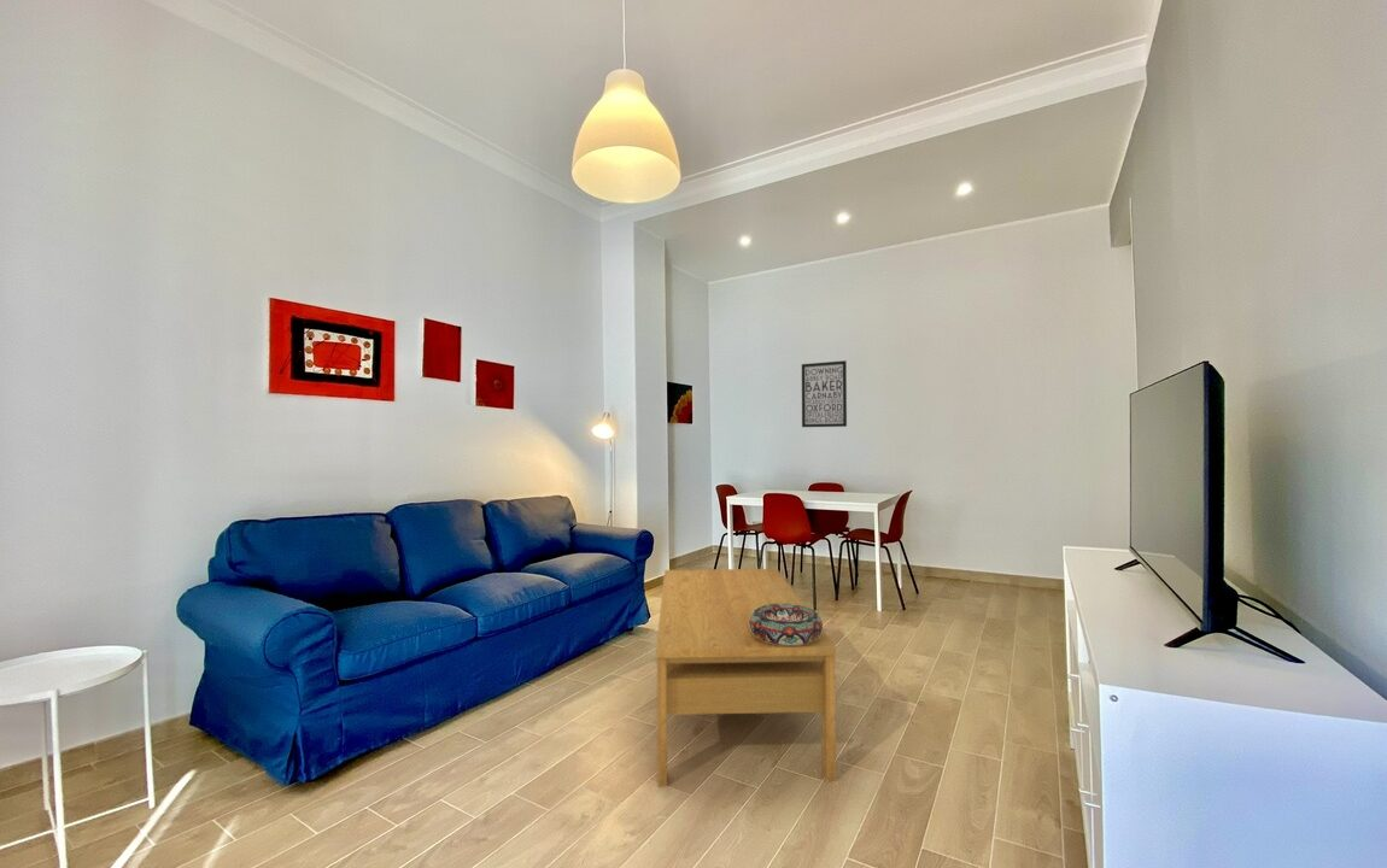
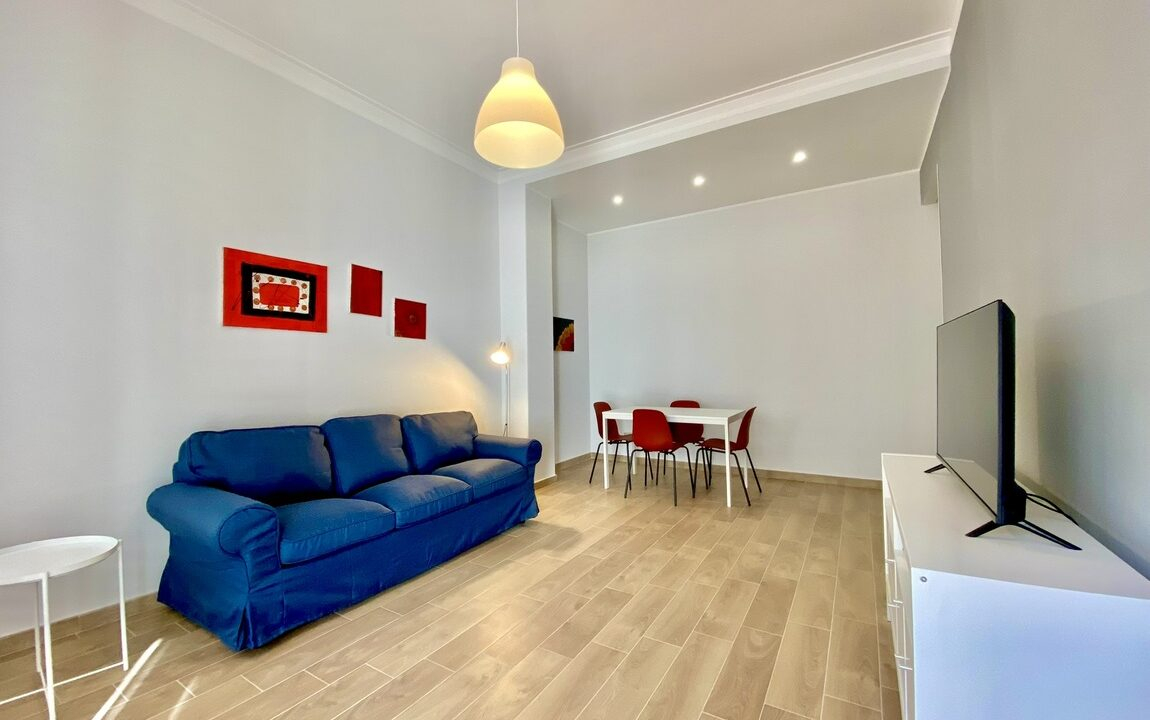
- decorative bowl (785, 623)
- coffee table (731, 652)
- wall art (823, 394)
